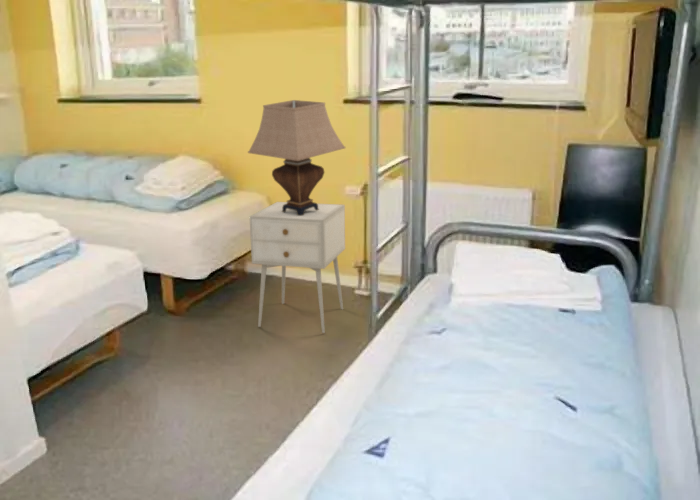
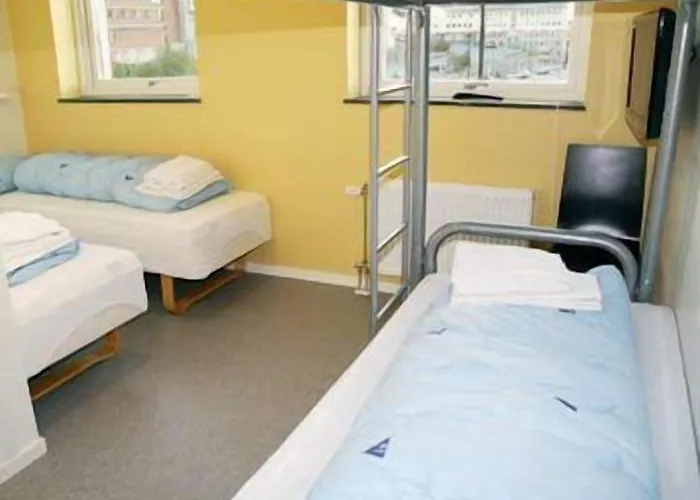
- table lamp (298, 158)
- nightstand (299, 265)
